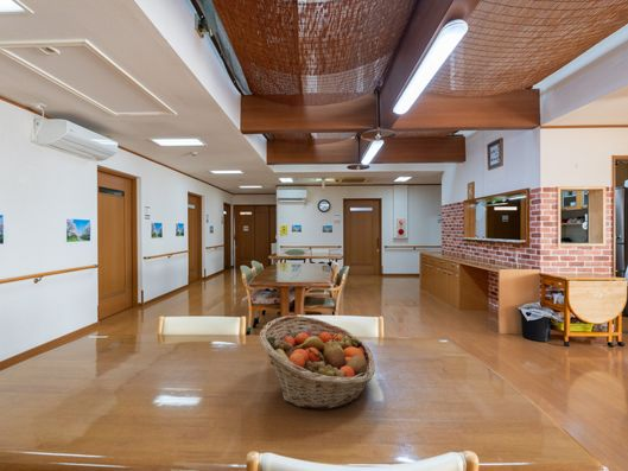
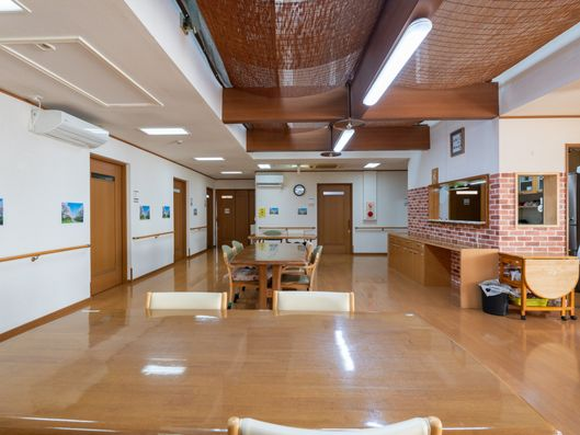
- fruit basket (318, 355)
